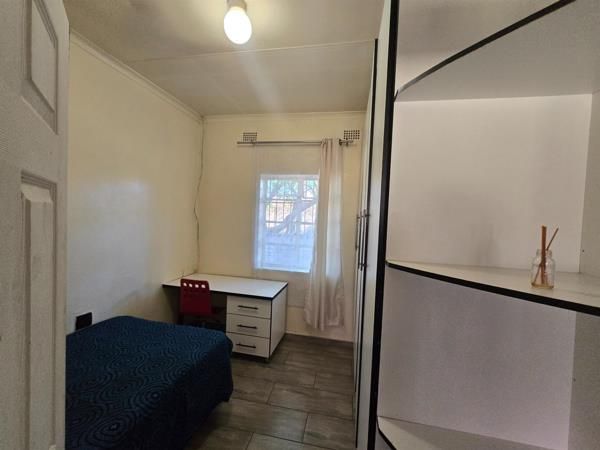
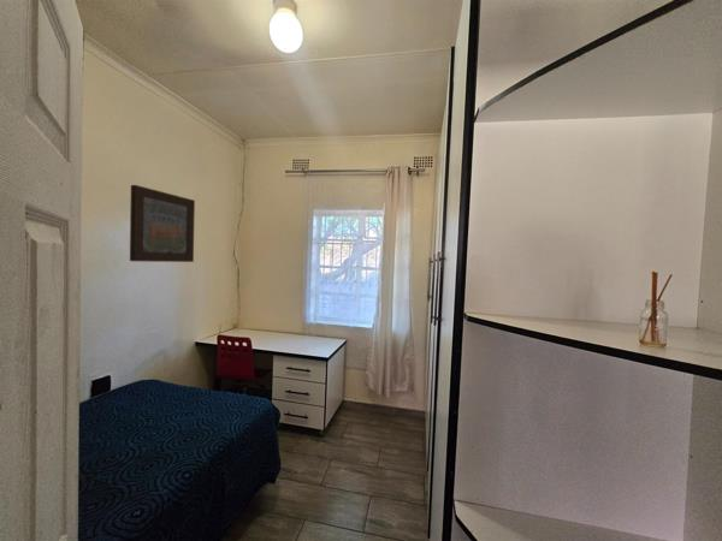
+ wall art (165, 227)
